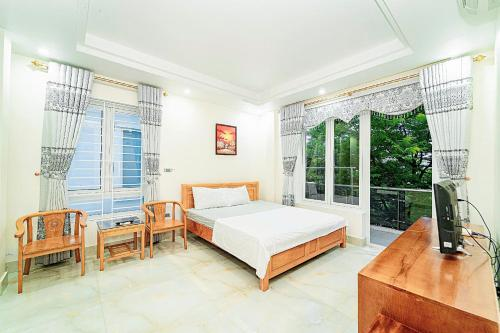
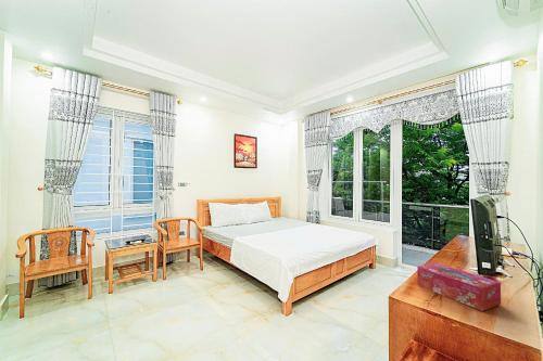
+ tissue box (455, 283)
